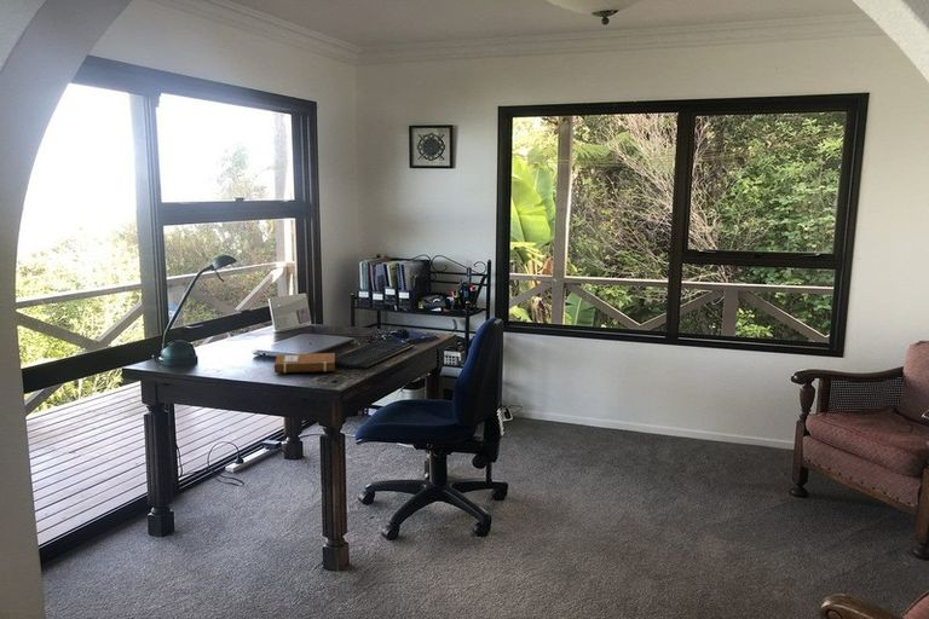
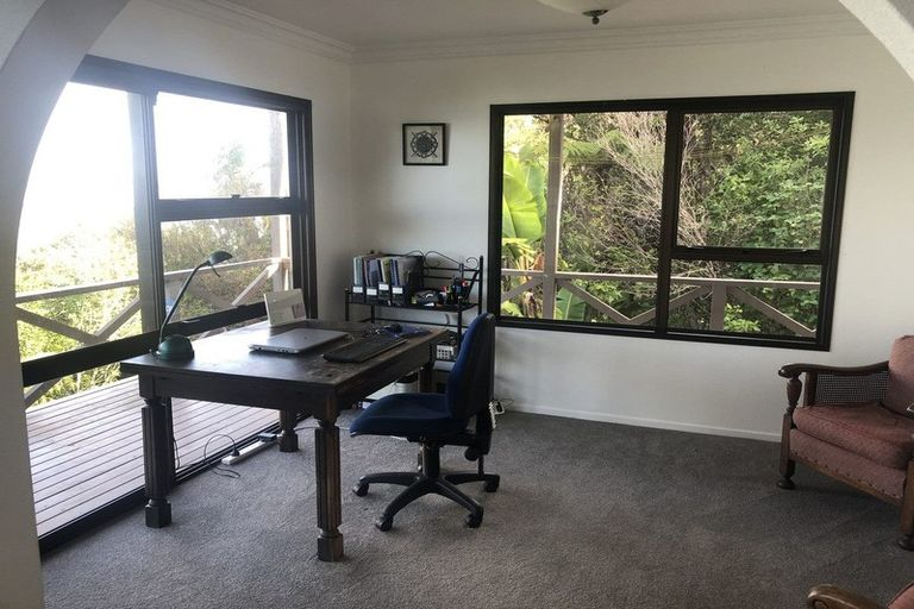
- notebook (304, 363)
